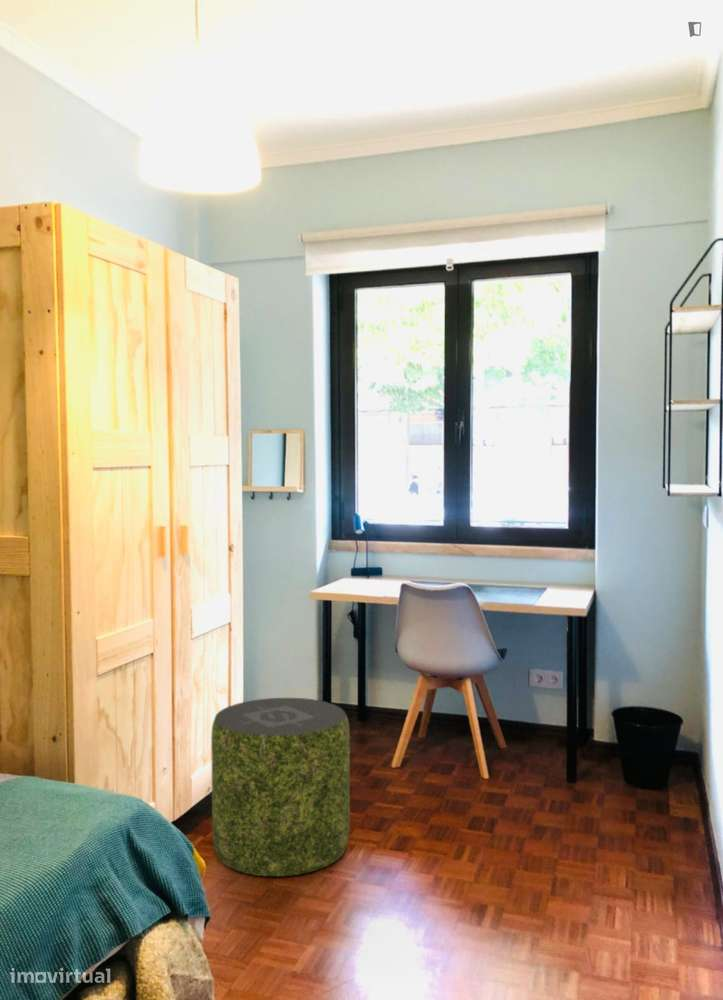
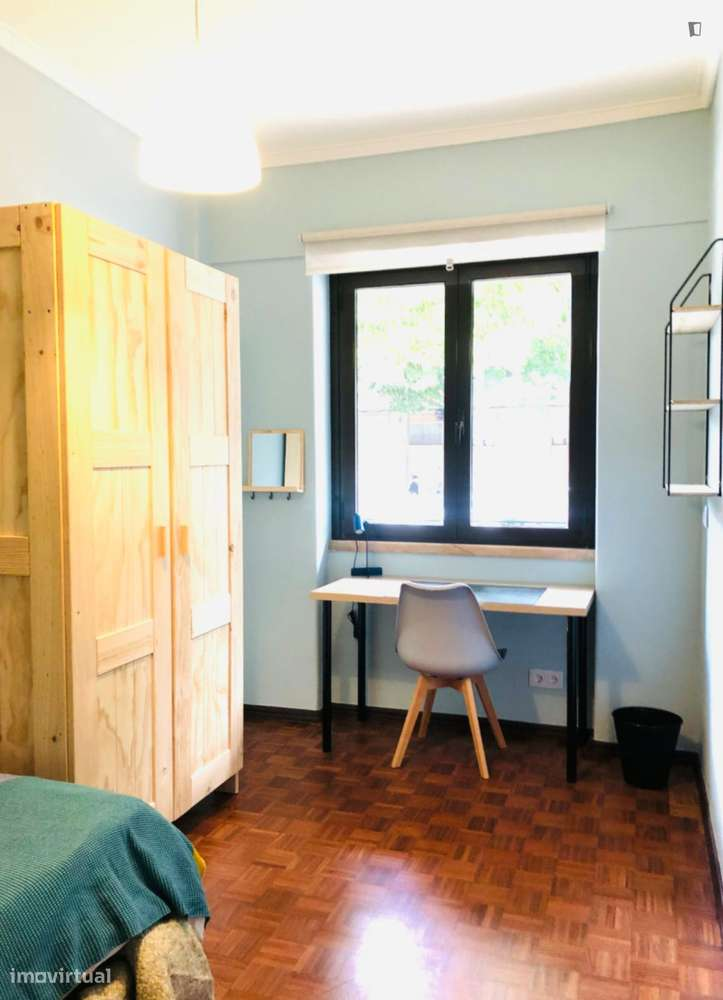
- pouf (281, 780)
